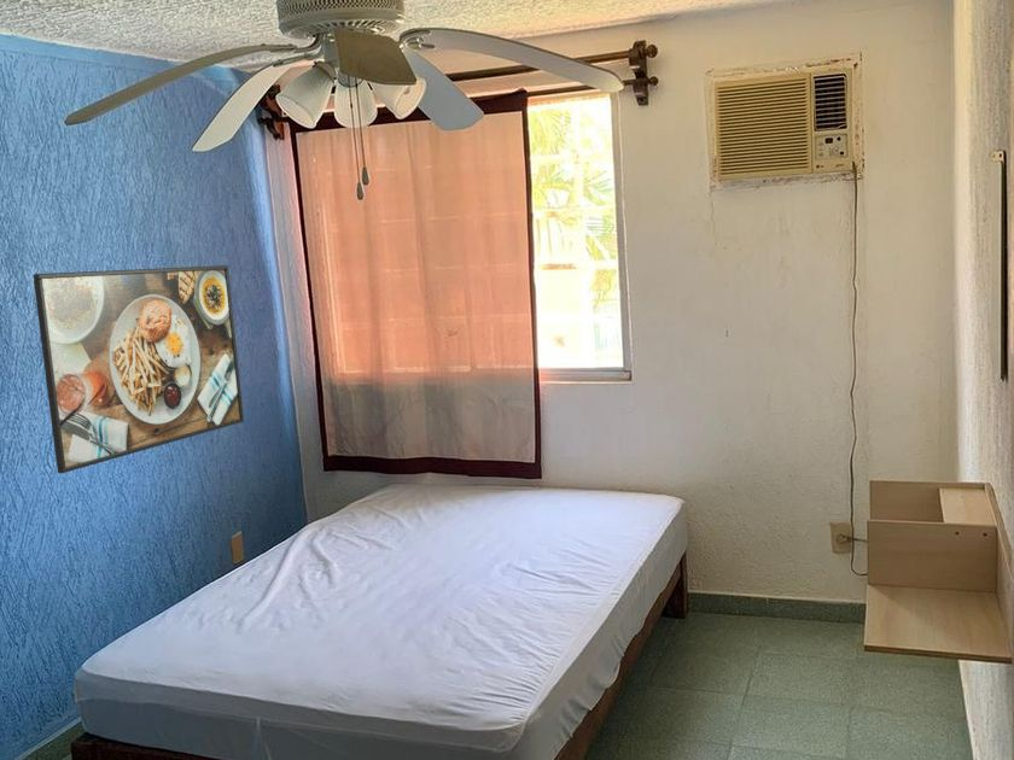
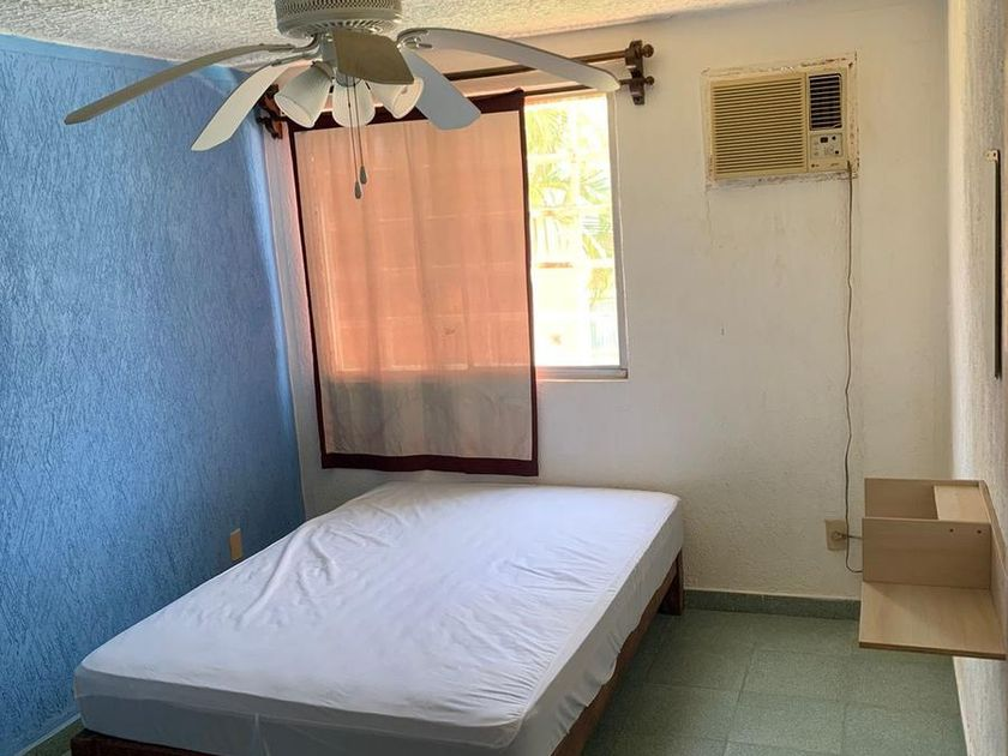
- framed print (152, 357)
